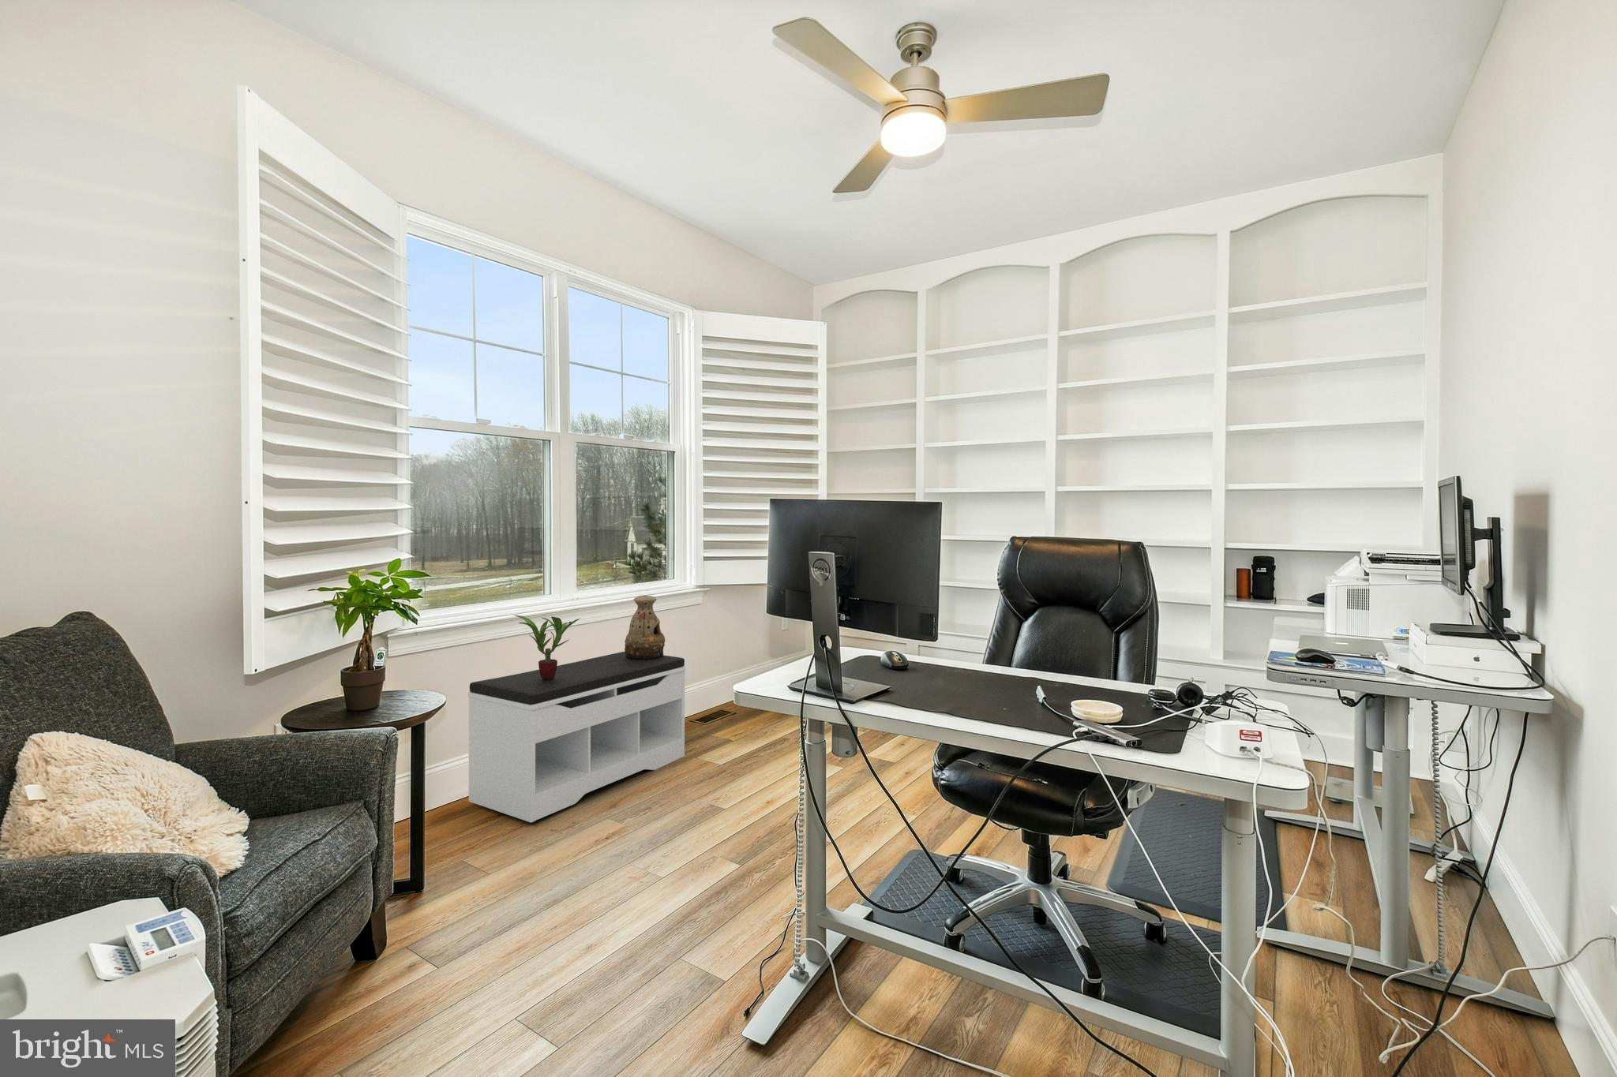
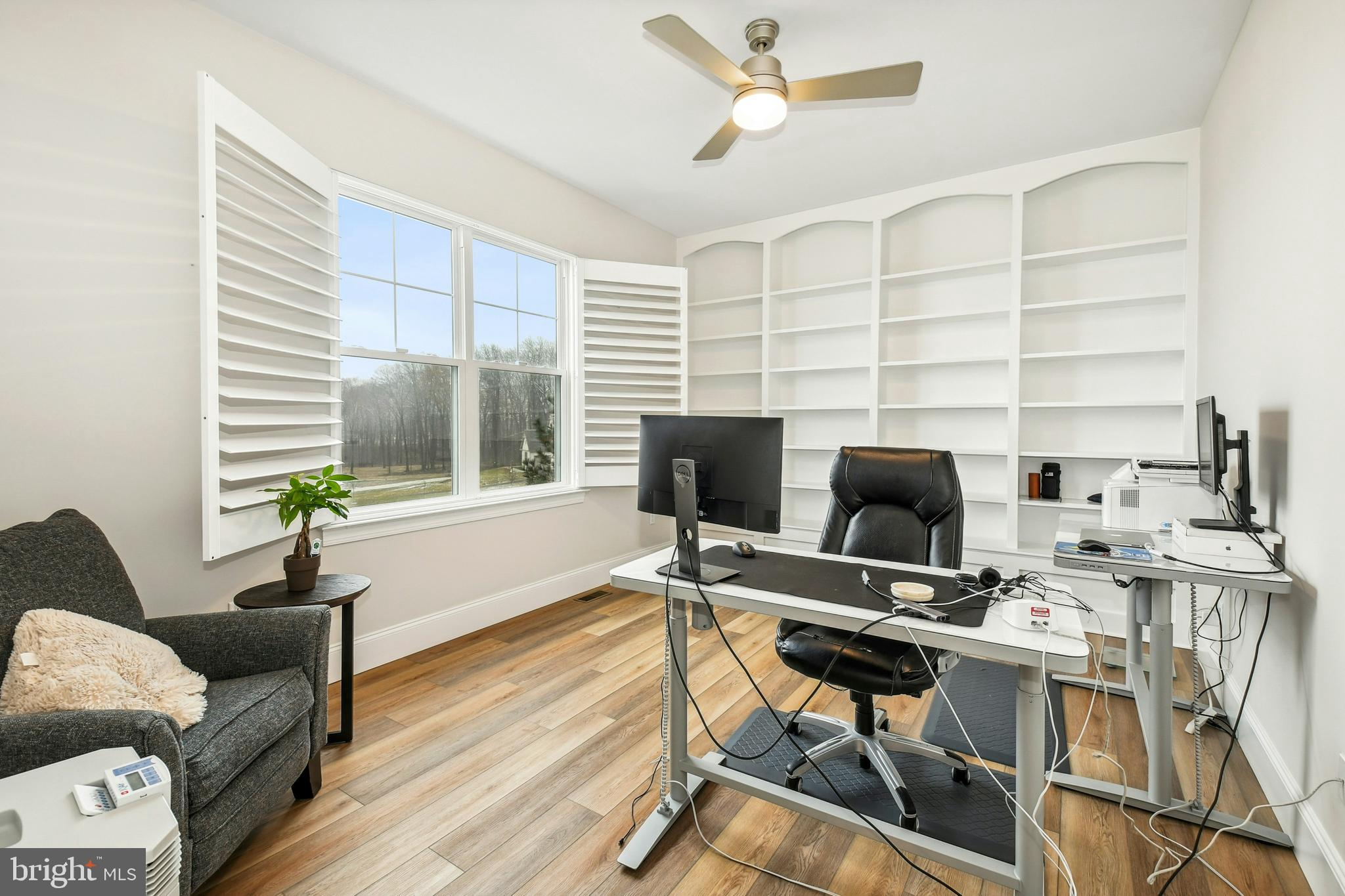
- potted plant (543, 645)
- bench (585, 722)
- lantern (644, 626)
